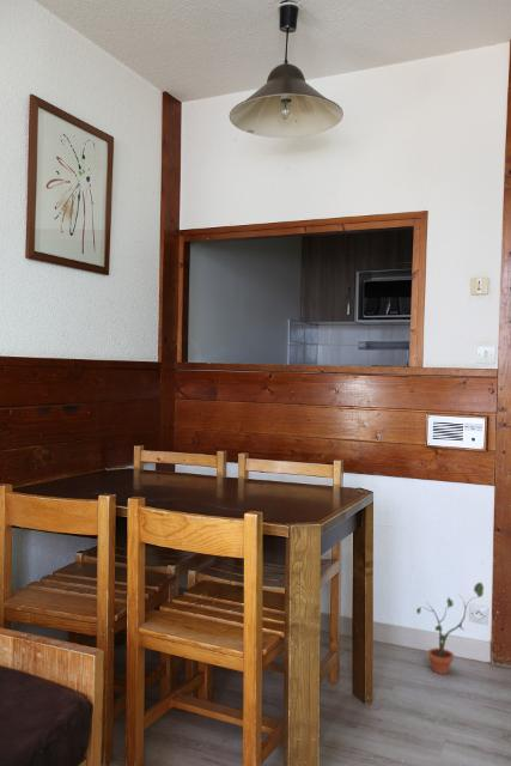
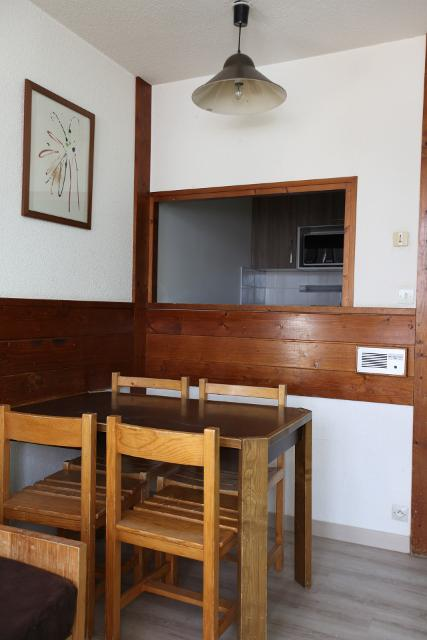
- potted plant (450, 630)
